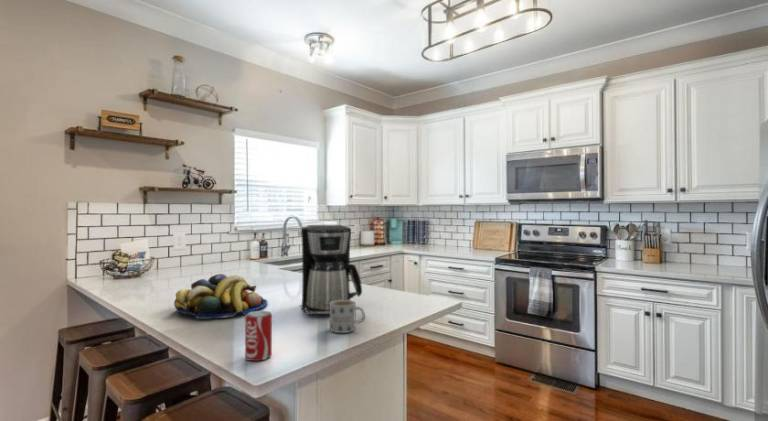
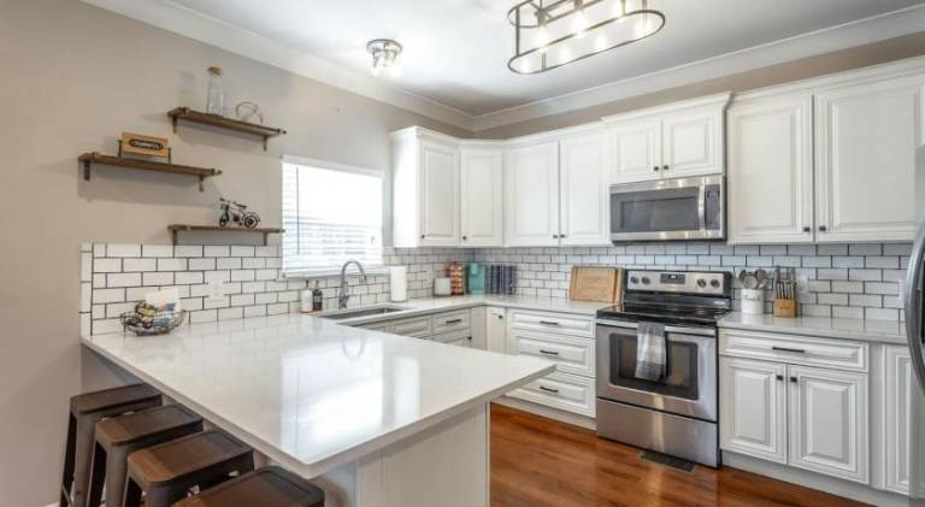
- mug (347, 316)
- coffee maker (331, 265)
- beverage can (258, 335)
- fruit bowl (224, 291)
